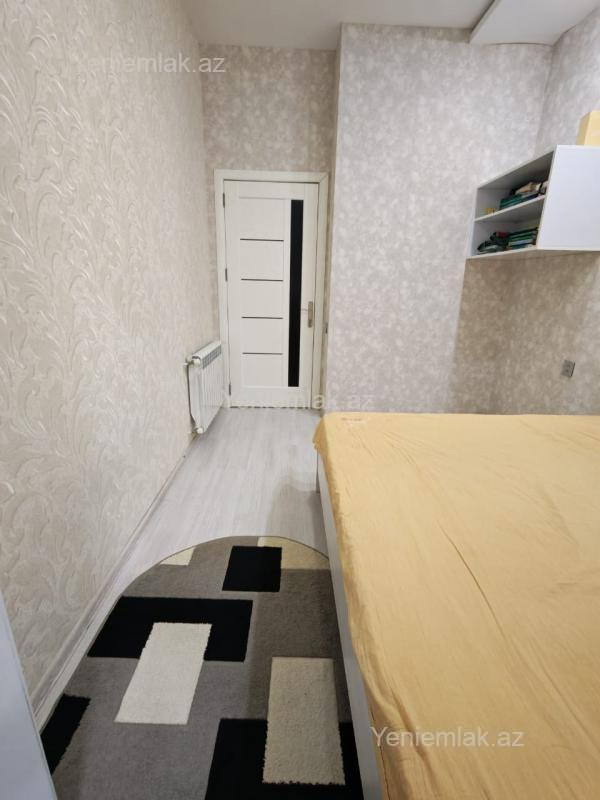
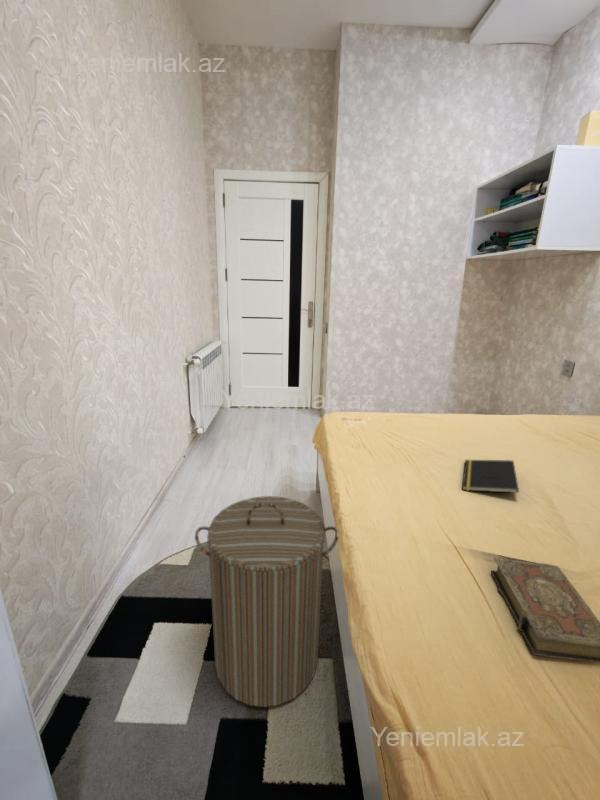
+ laundry hamper (267, 584)
+ notepad (489, 474)
+ book (547, 604)
